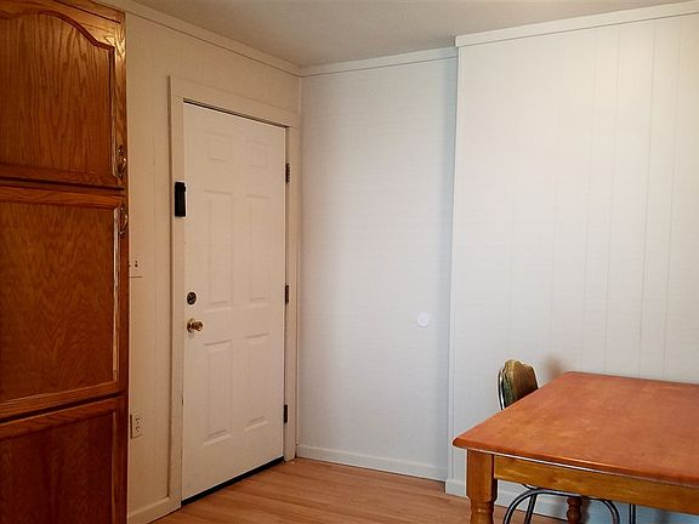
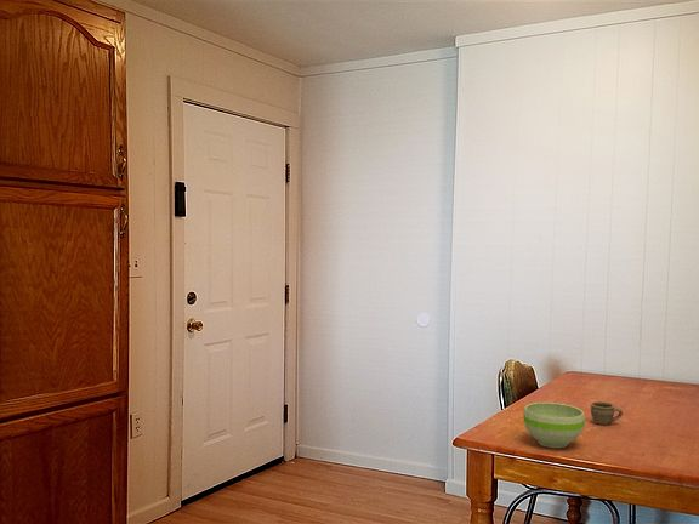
+ bowl (552, 426)
+ cup (606, 414)
